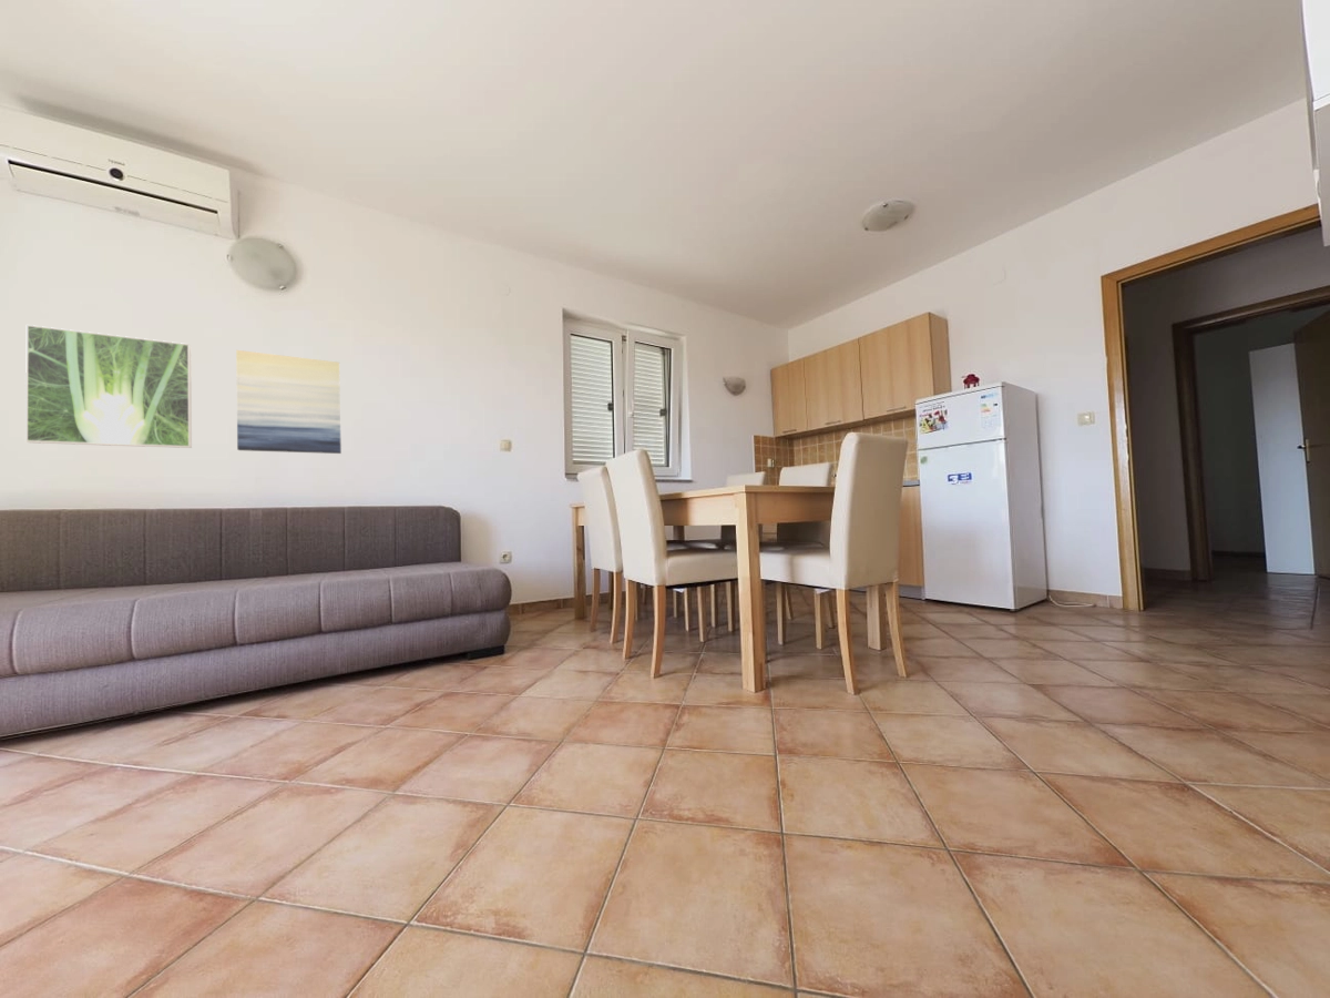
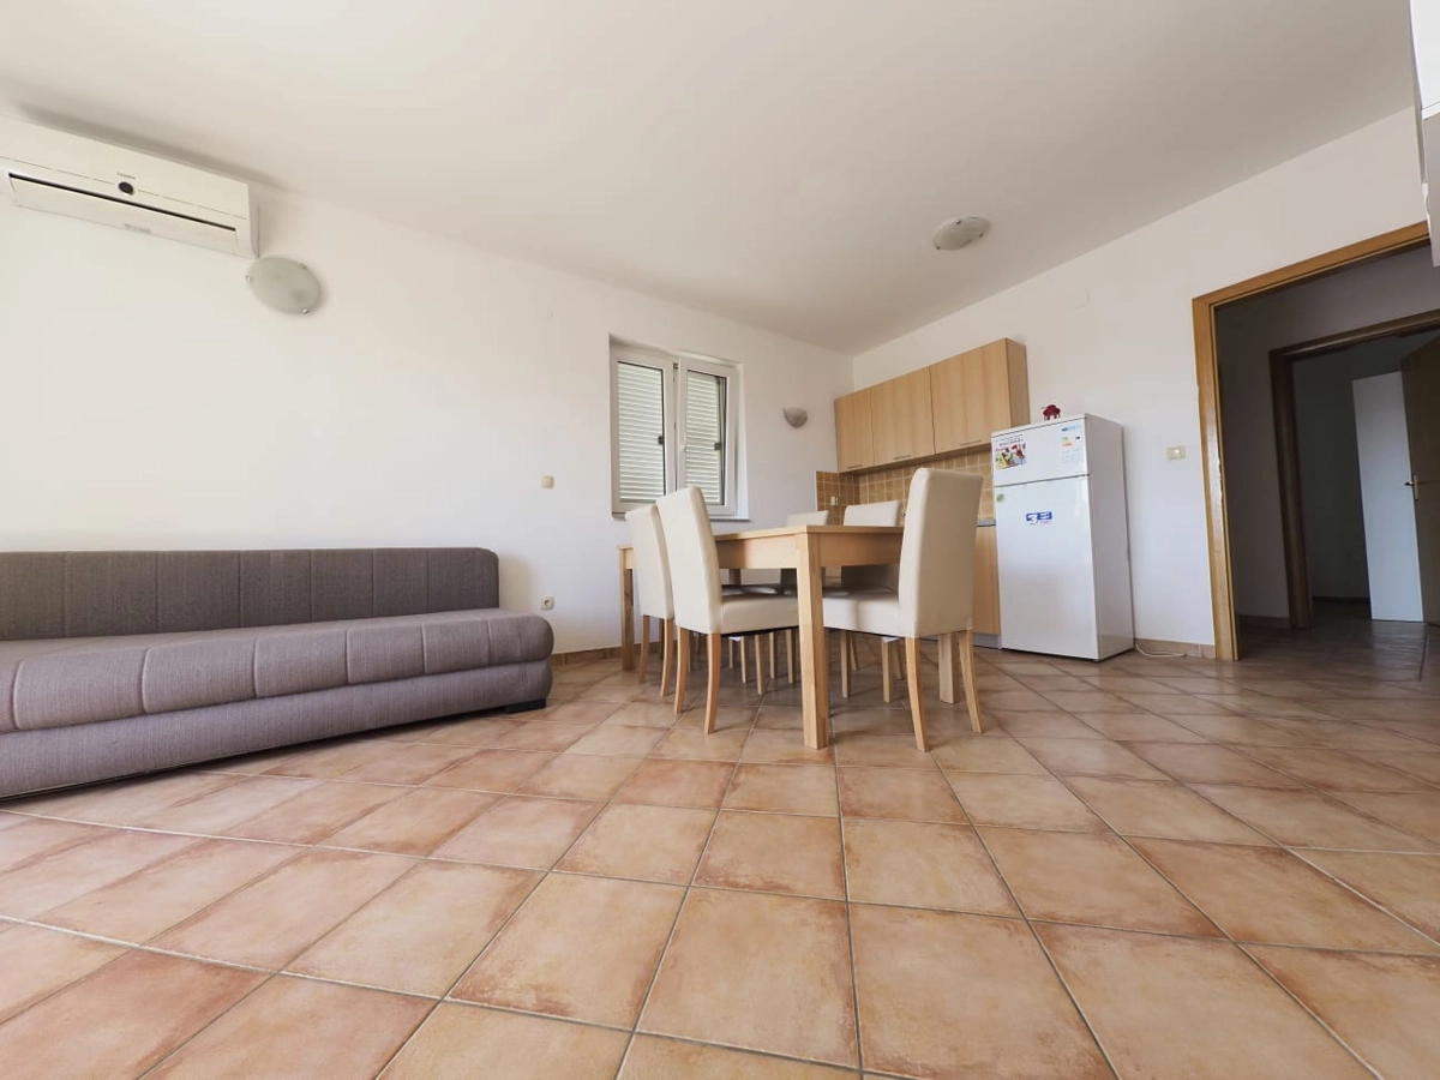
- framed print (114, 389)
- wall art (290, 404)
